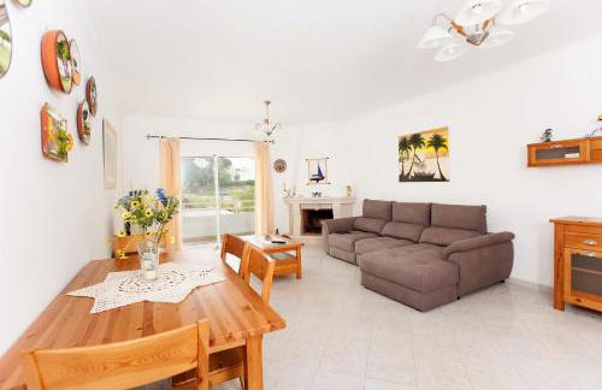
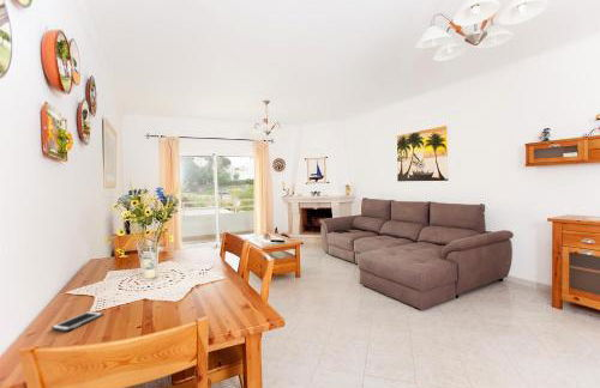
+ cell phone (78, 320)
